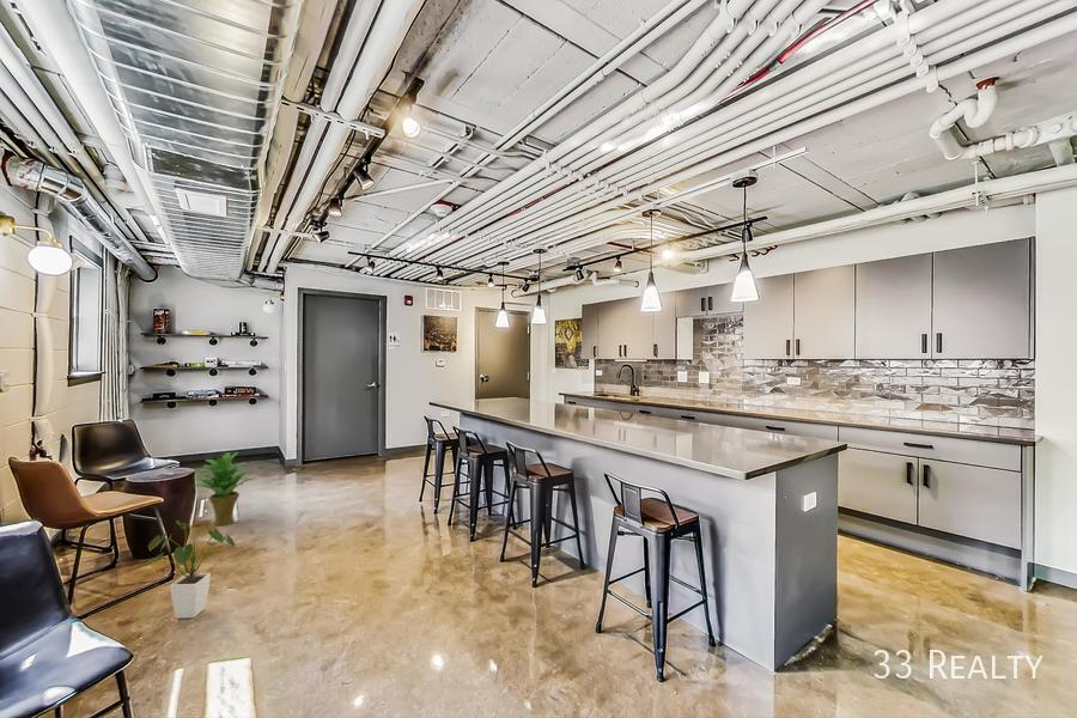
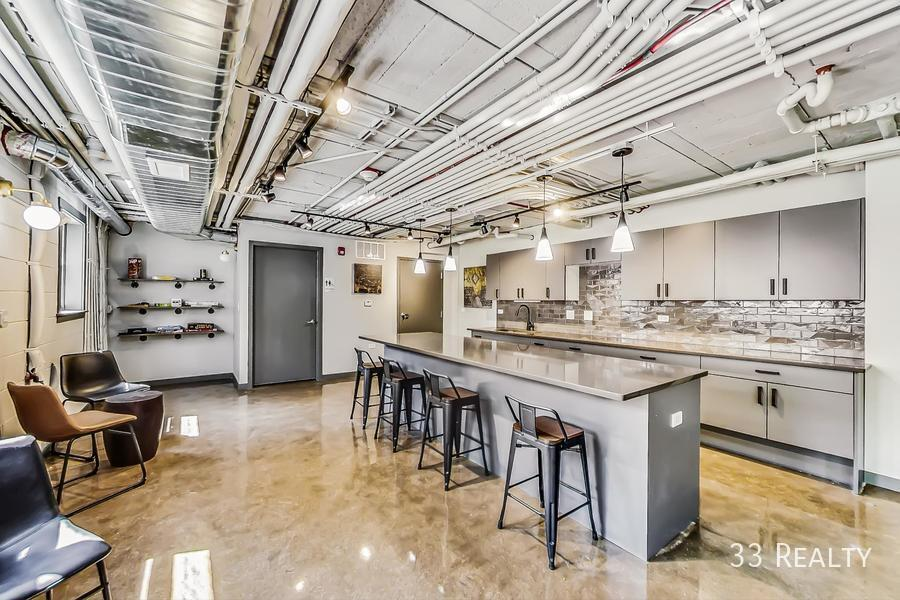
- potted plant (224, 487)
- house plant (194, 567)
